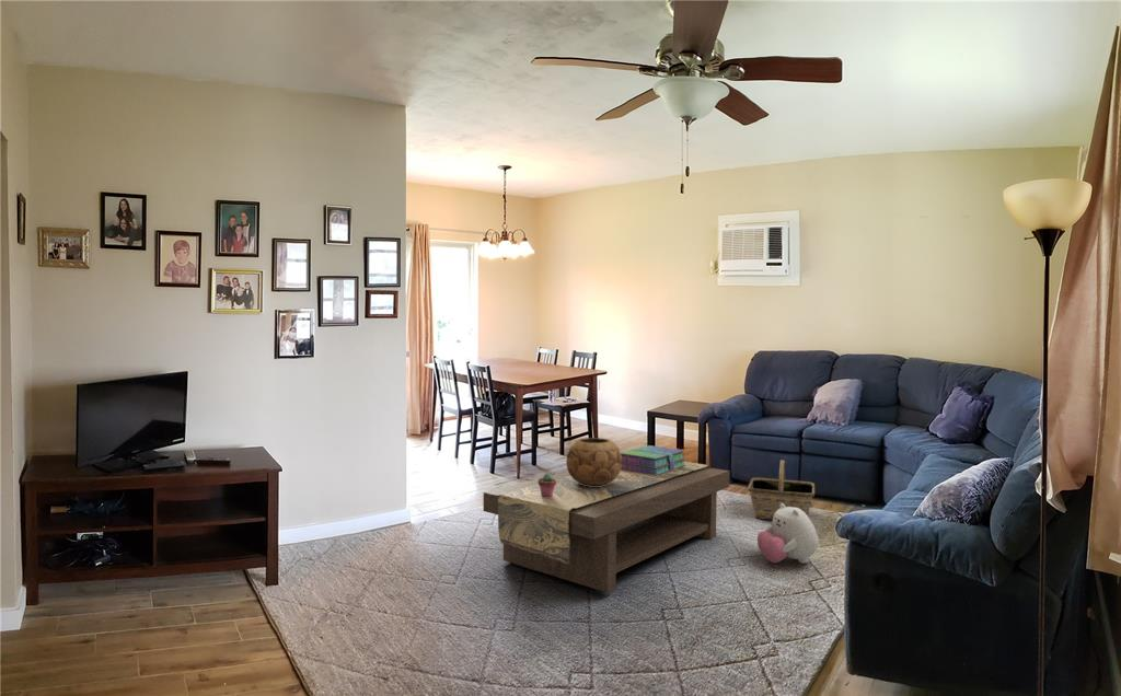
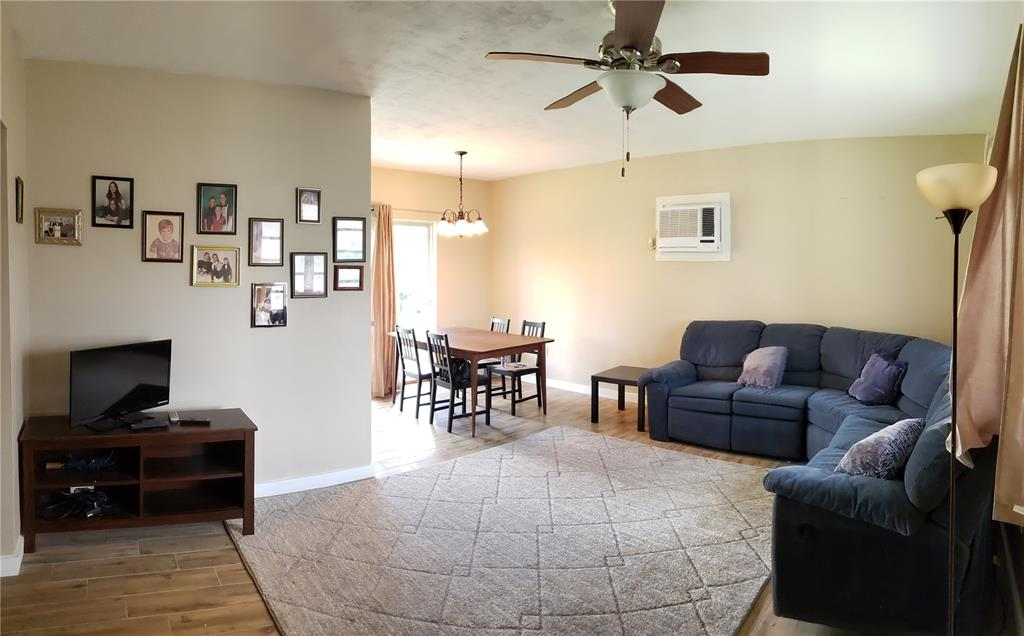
- potted succulent (546, 484)
- coffee table (615, 512)
- stack of books (651, 459)
- decorative bowl (593, 461)
- plush toy (788, 533)
- basket (782, 487)
